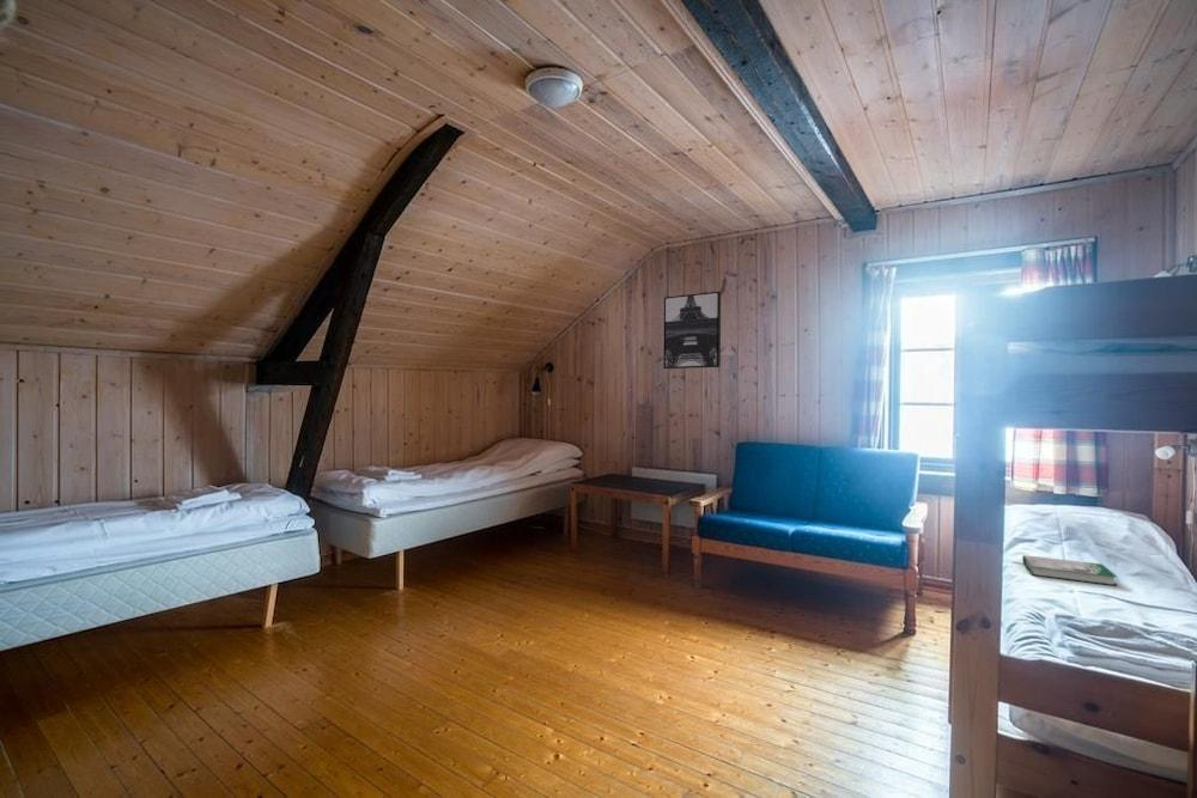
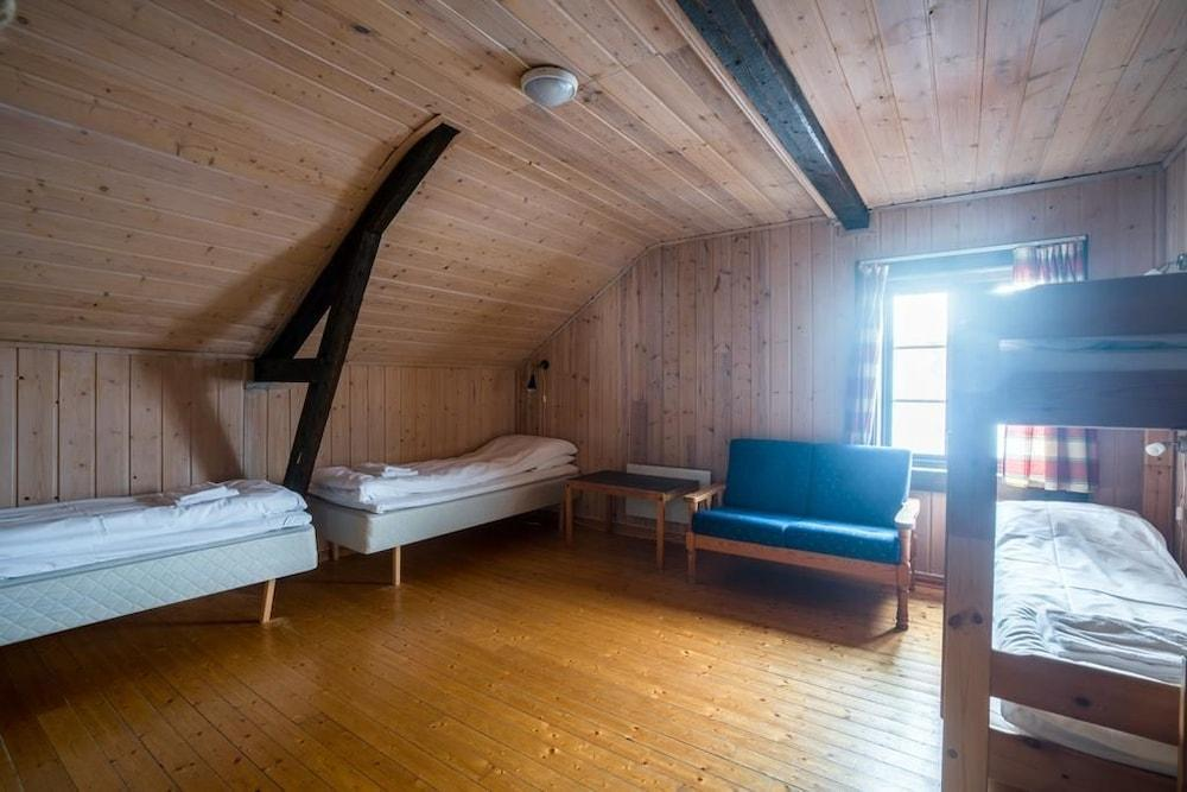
- book (1067, 568)
- wall art (691, 331)
